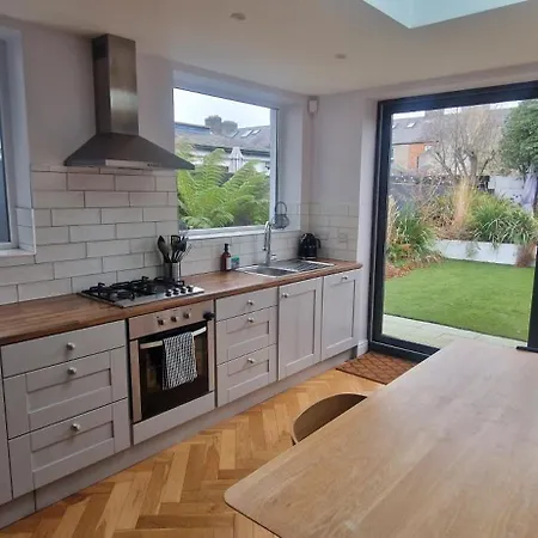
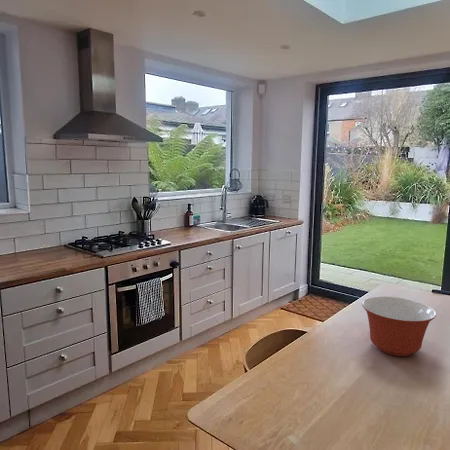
+ mixing bowl (396, 328)
